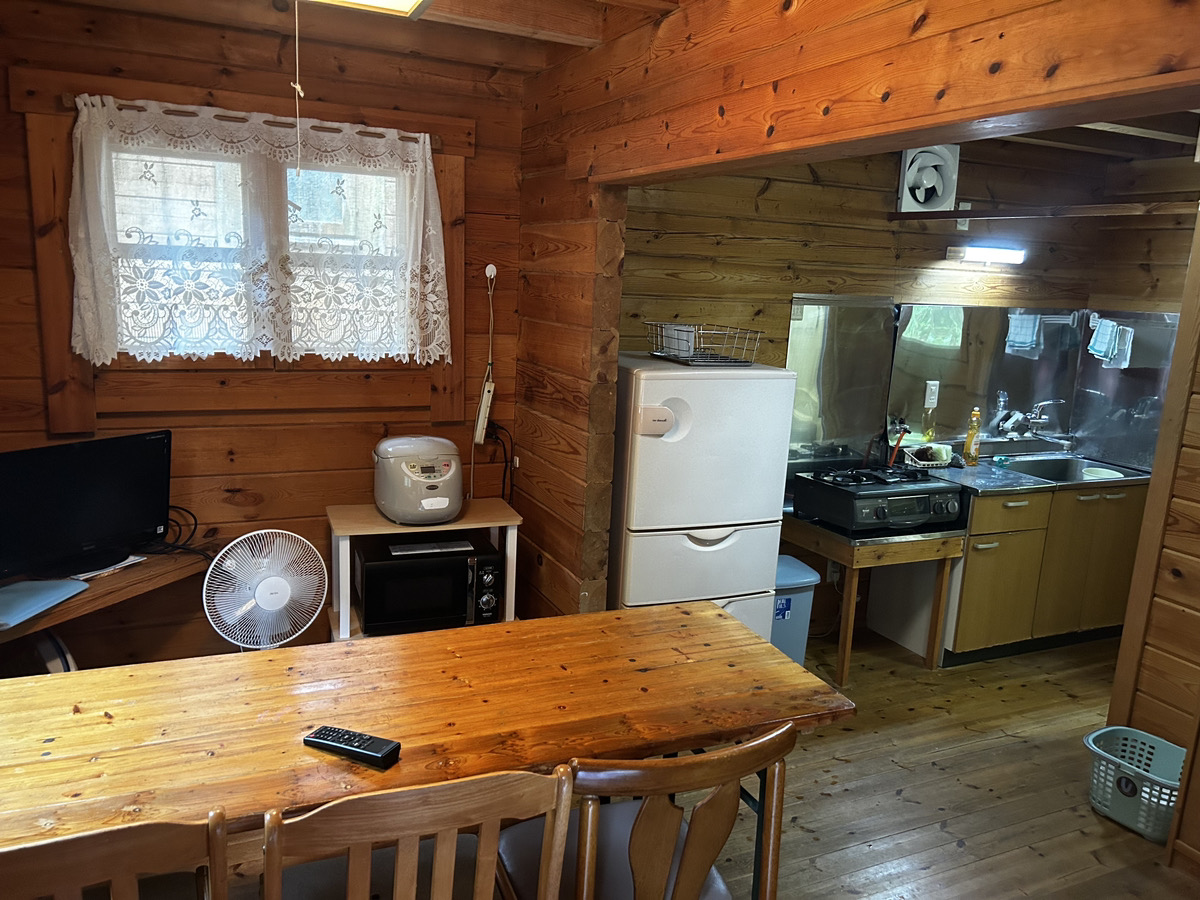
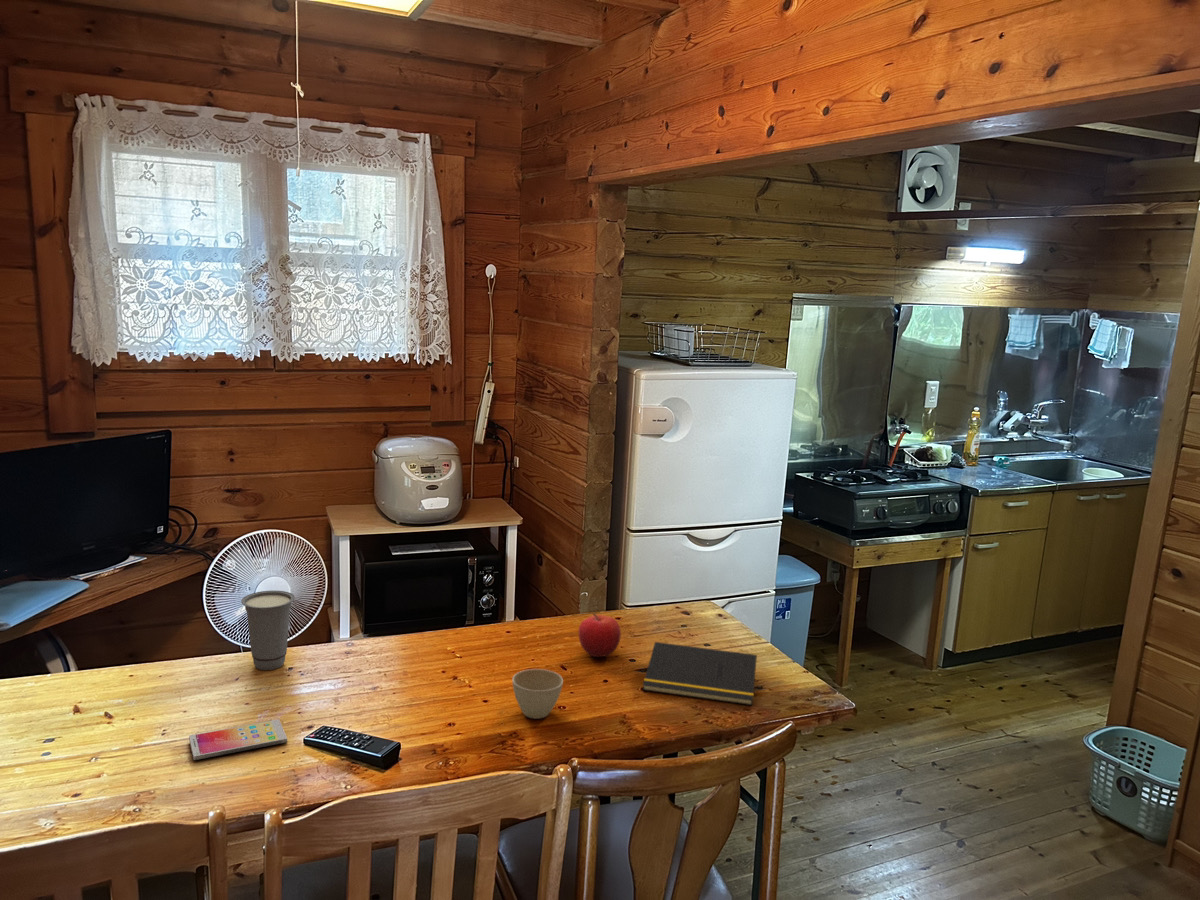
+ flower pot (537, 696)
+ smartphone (238, 739)
+ notepad (701, 672)
+ cup (268, 632)
+ fruit (599, 634)
